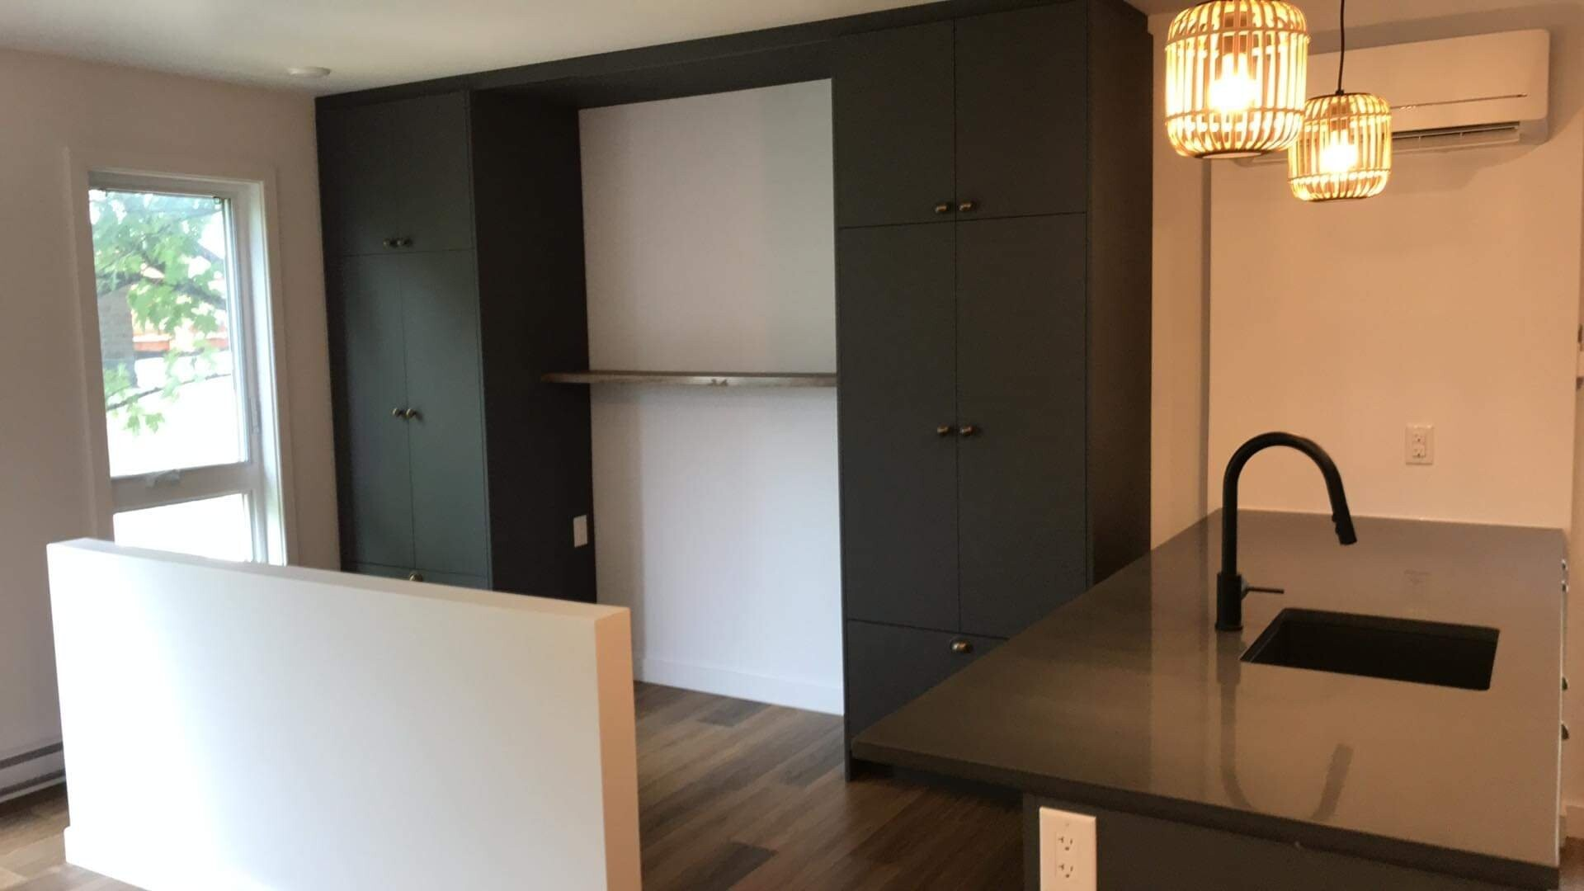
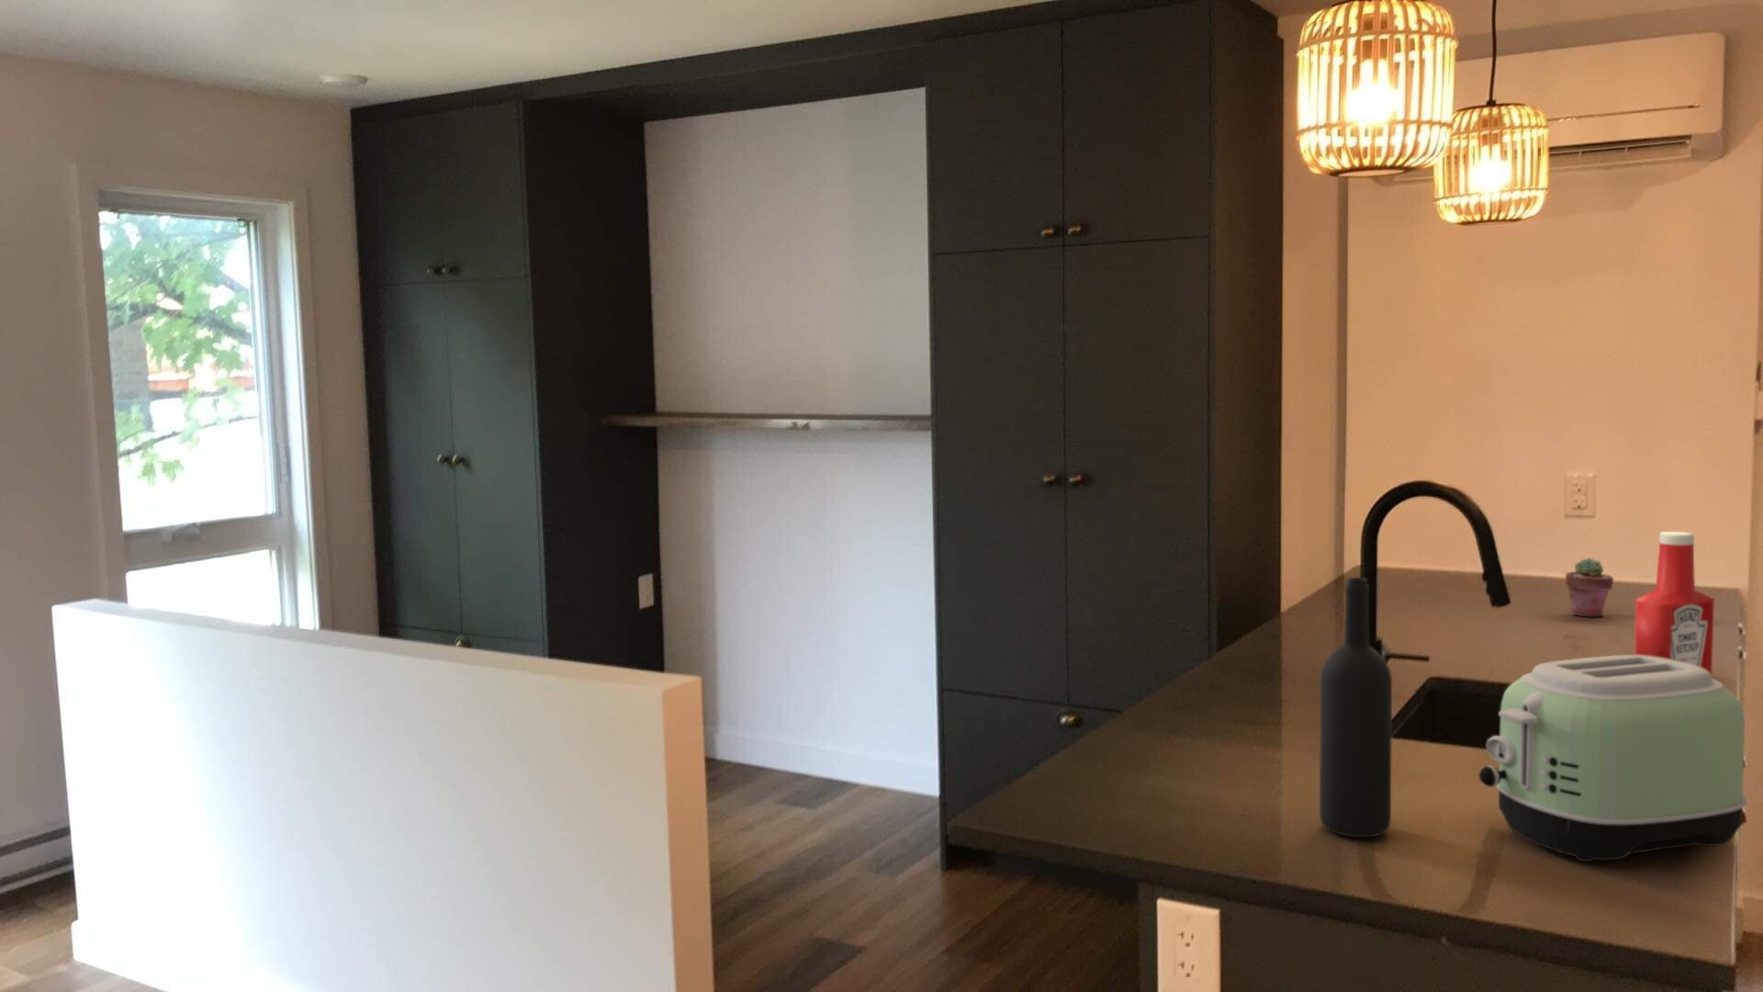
+ wine bottle (1355, 705)
+ potted succulent (1589, 586)
+ soap bottle (1673, 607)
+ toaster (1609, 753)
